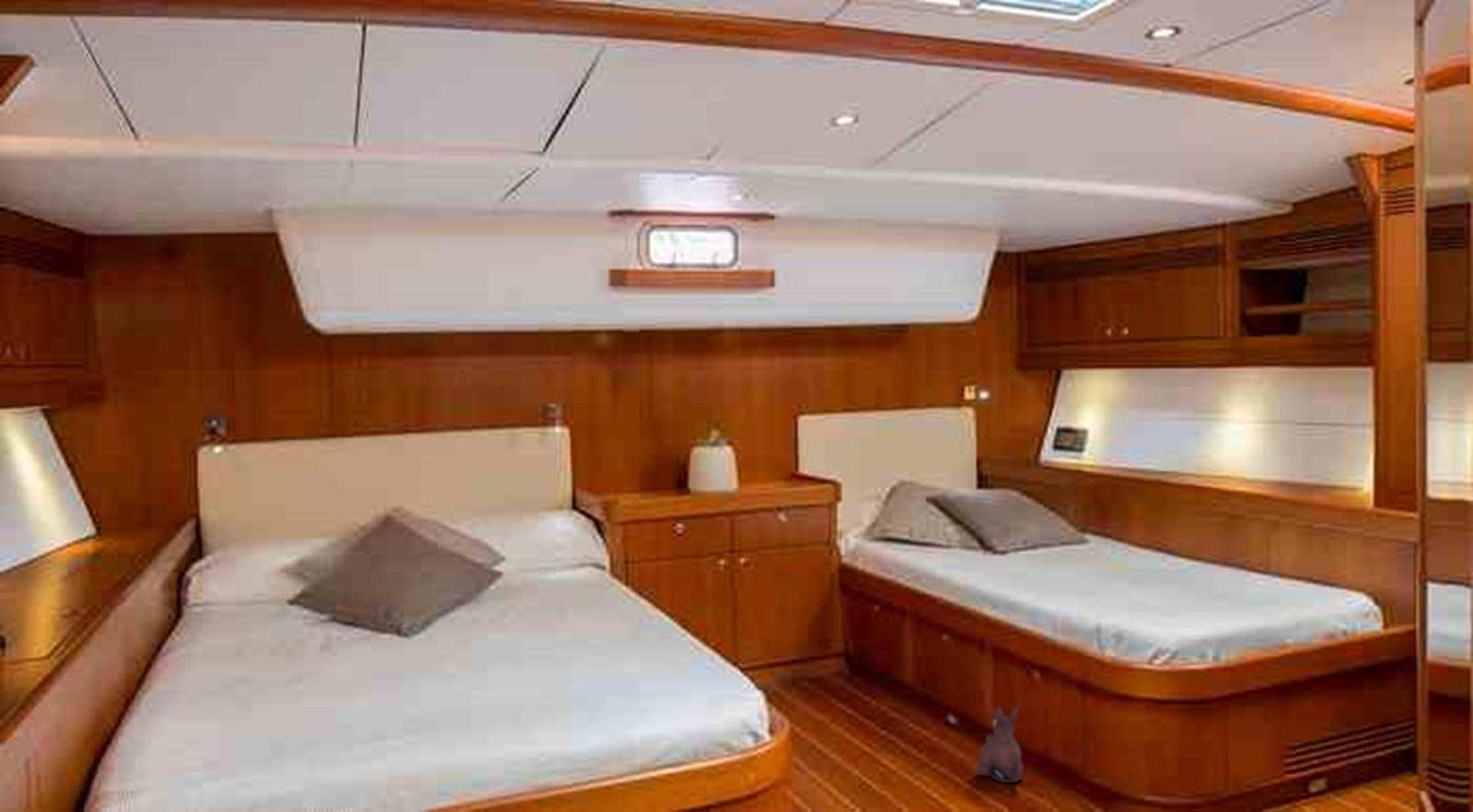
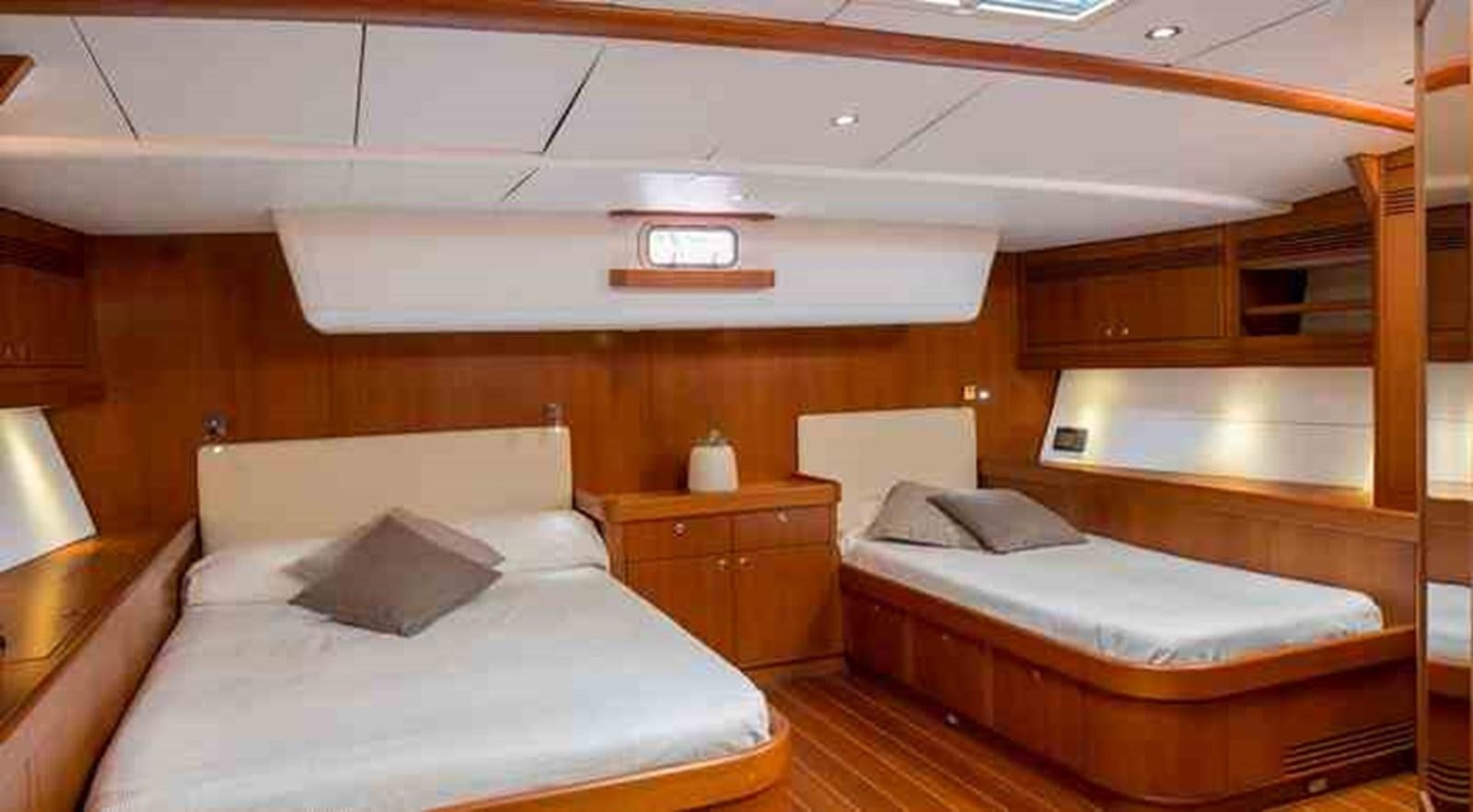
- plush toy (1008, 744)
